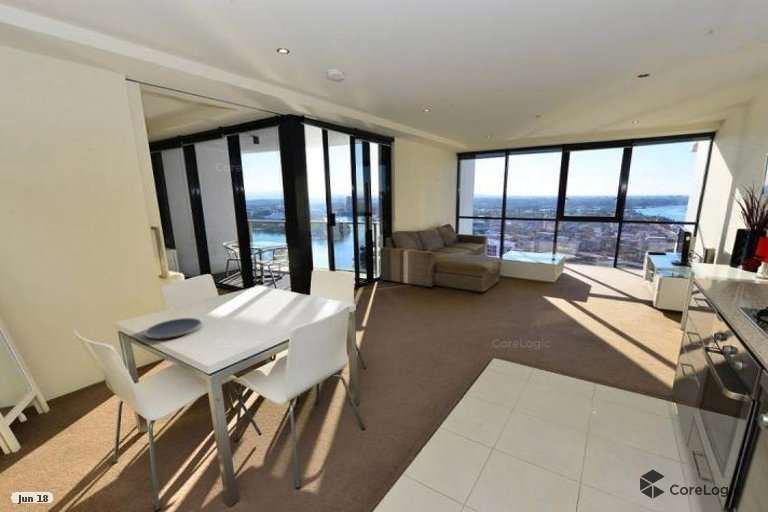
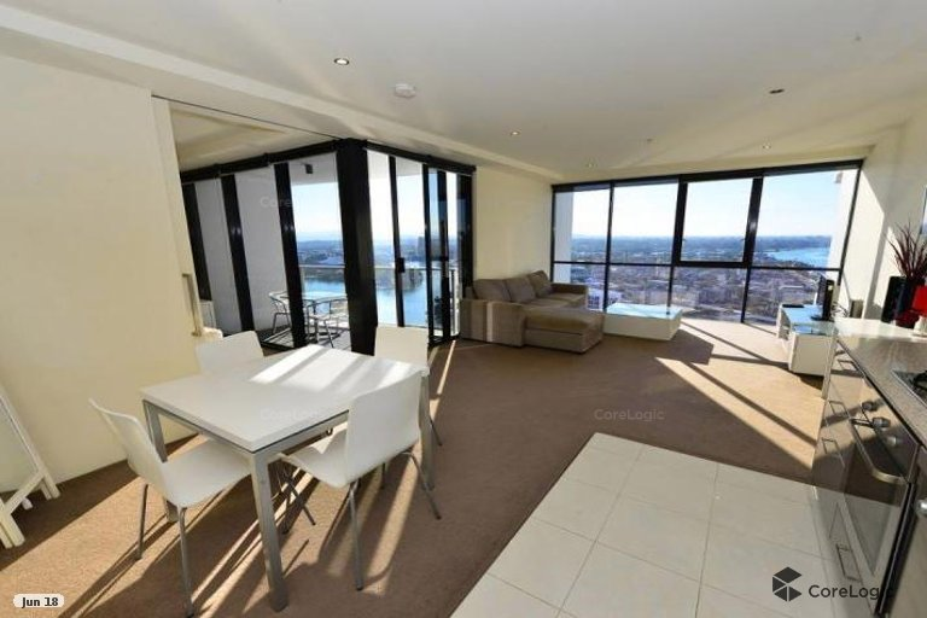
- plate (174, 328)
